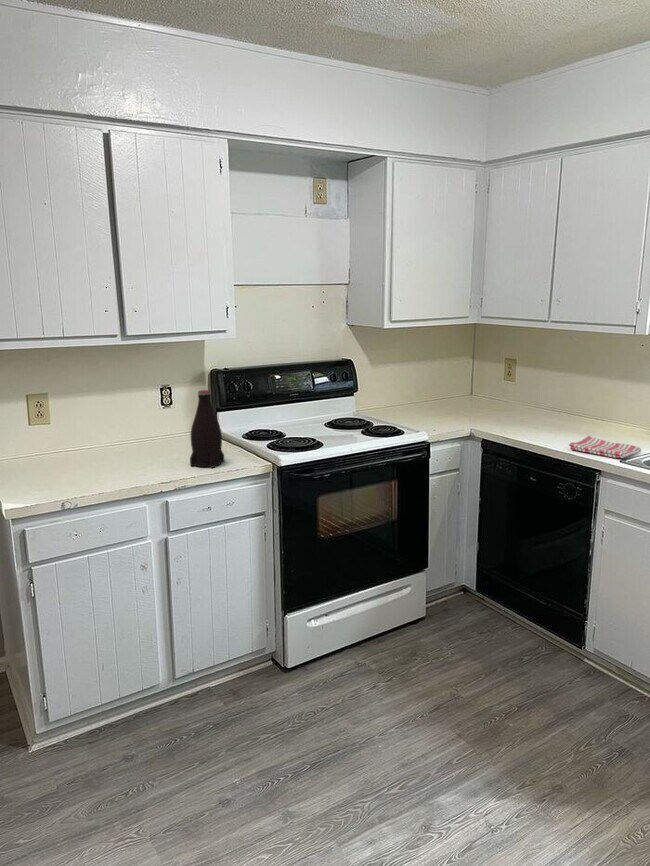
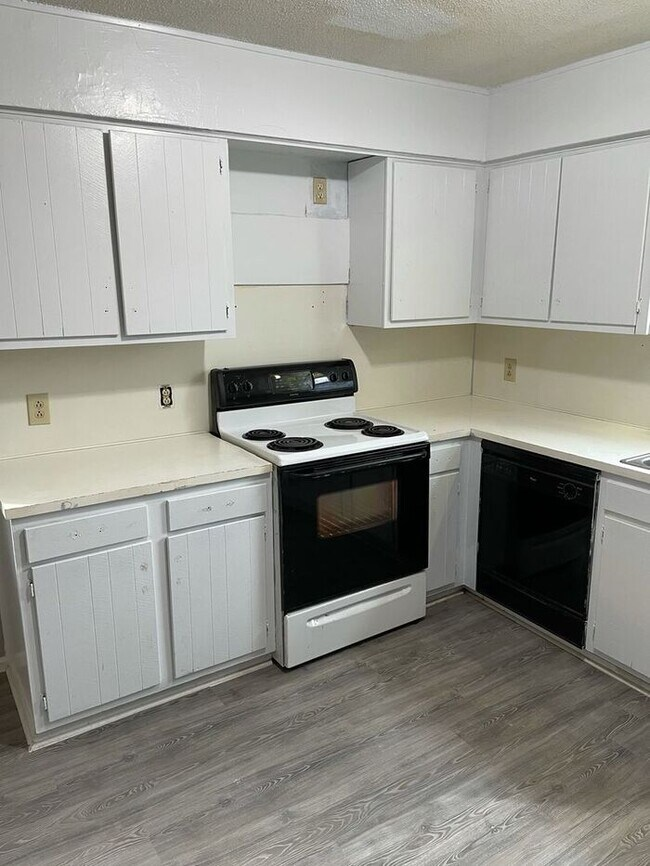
- bottle (205, 427)
- dish towel (604, 447)
